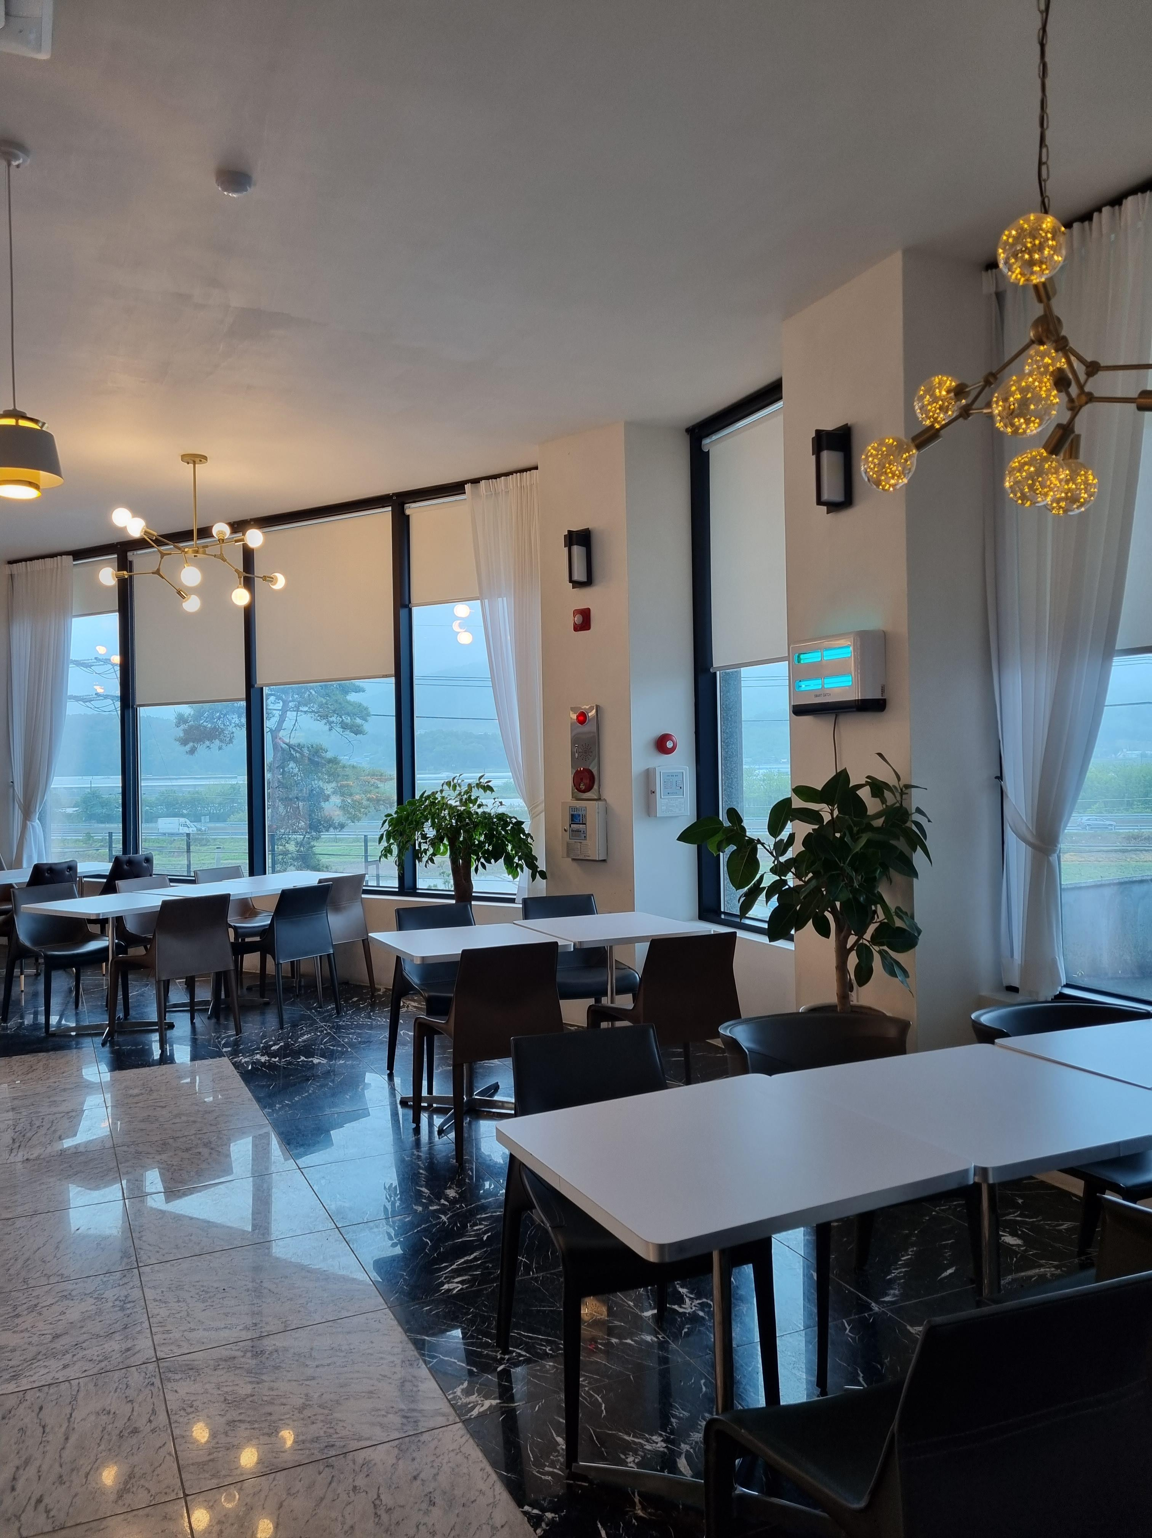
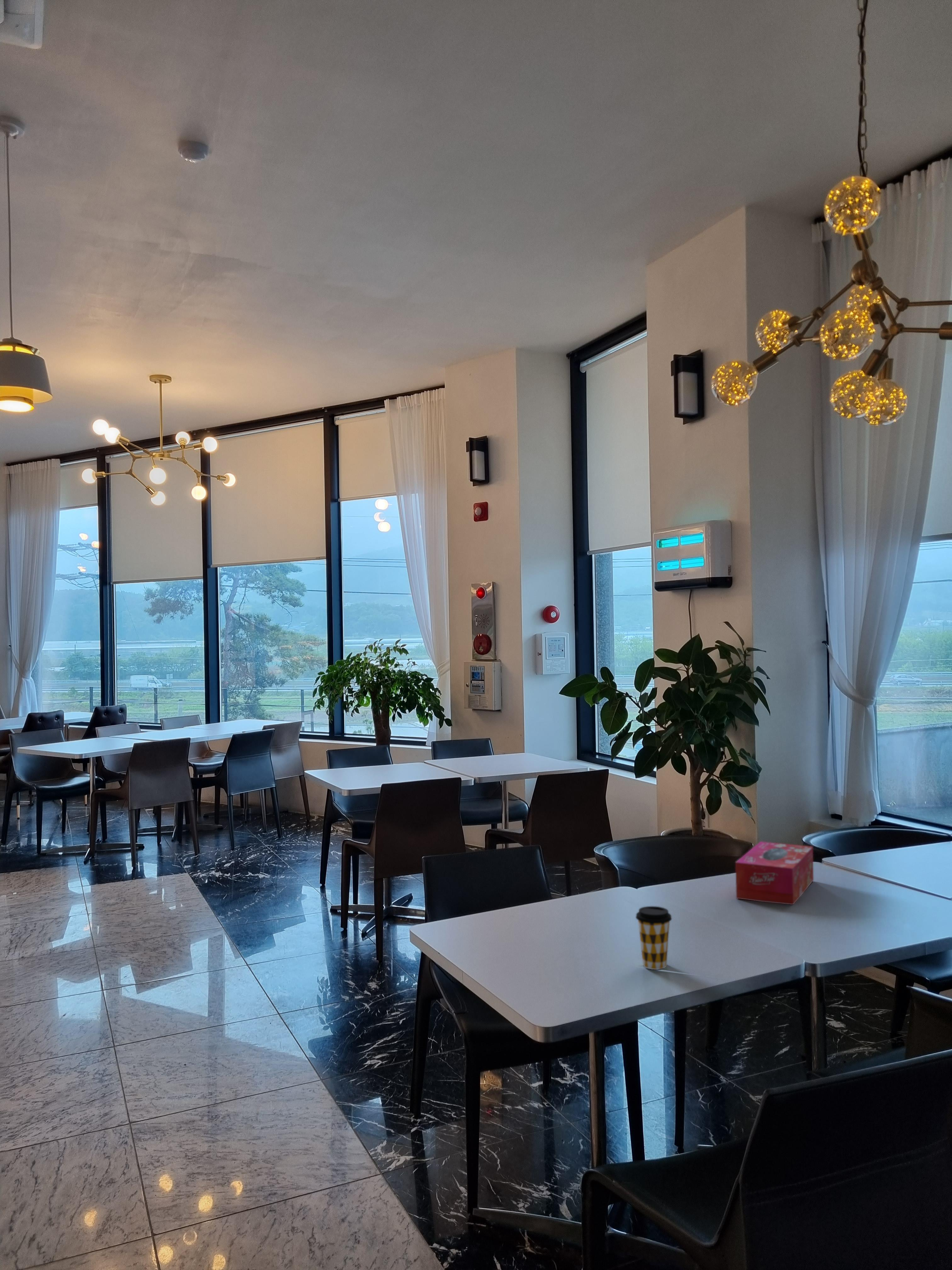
+ coffee cup (654, 938)
+ tissue box (776, 872)
